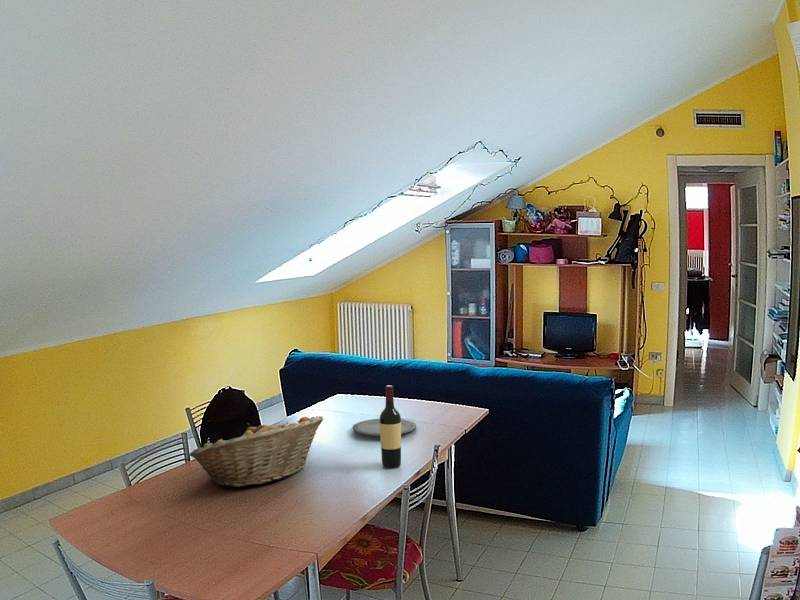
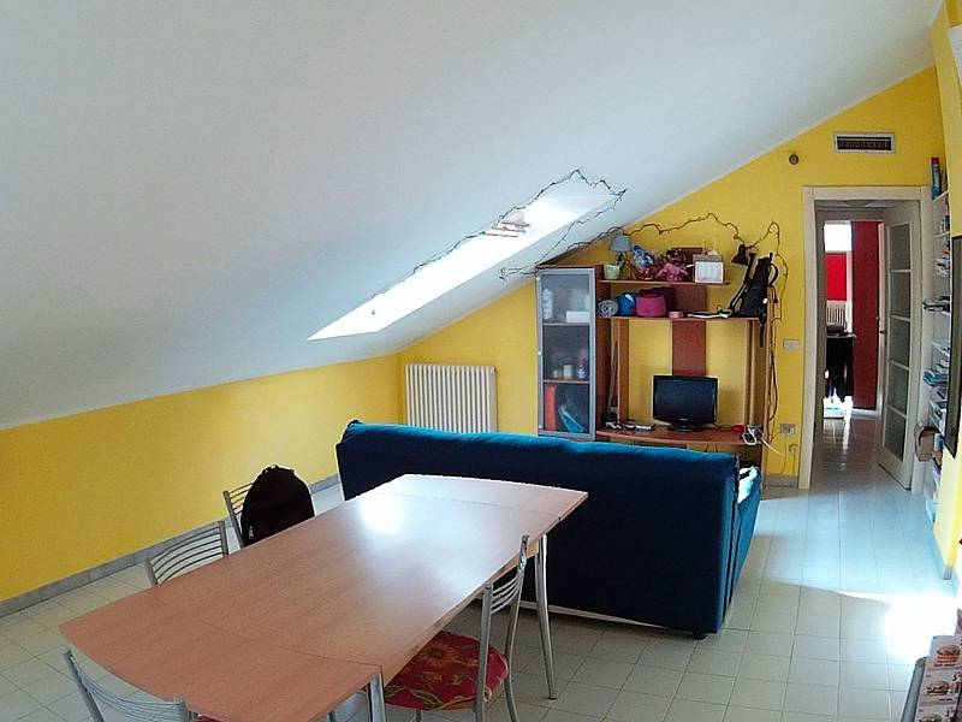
- plate (379, 427)
- wine bottle (390, 425)
- fruit basket (260, 445)
